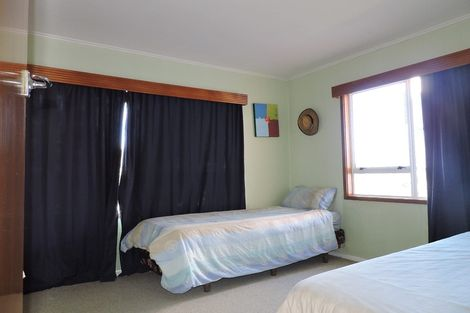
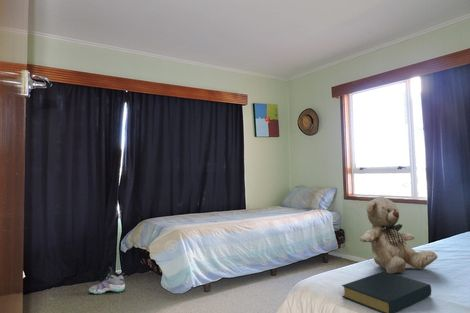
+ sneaker (107, 279)
+ teddy bear (398, 232)
+ hardback book (386, 290)
